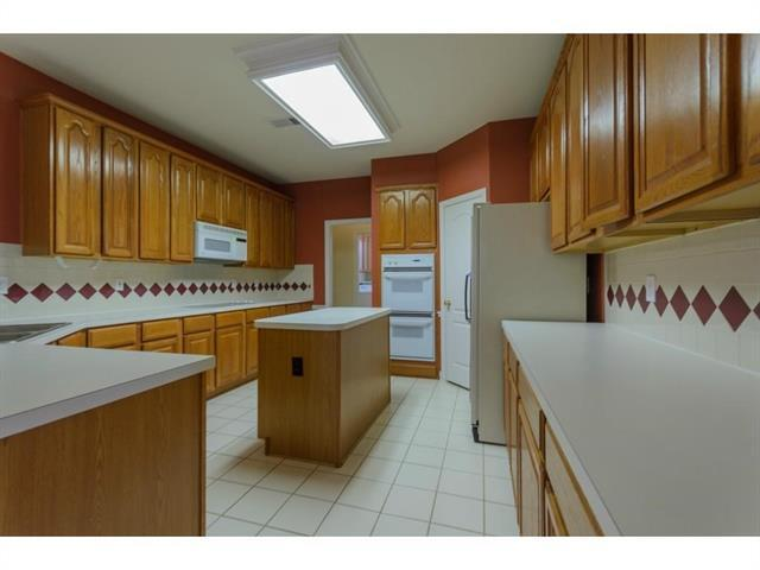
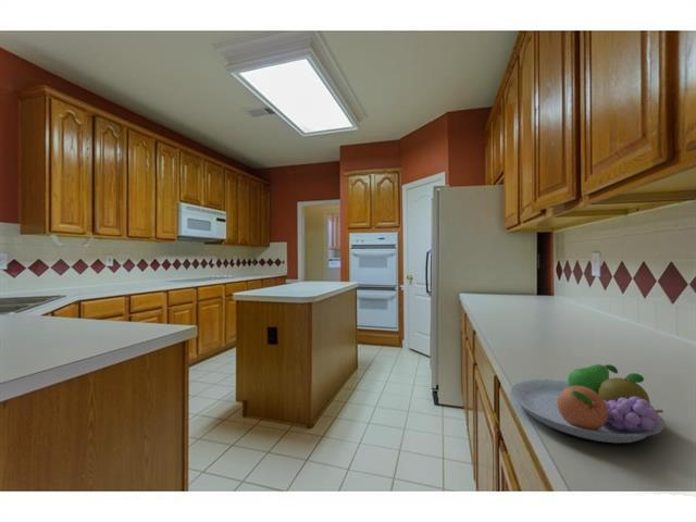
+ fruit bowl (583, 389)
